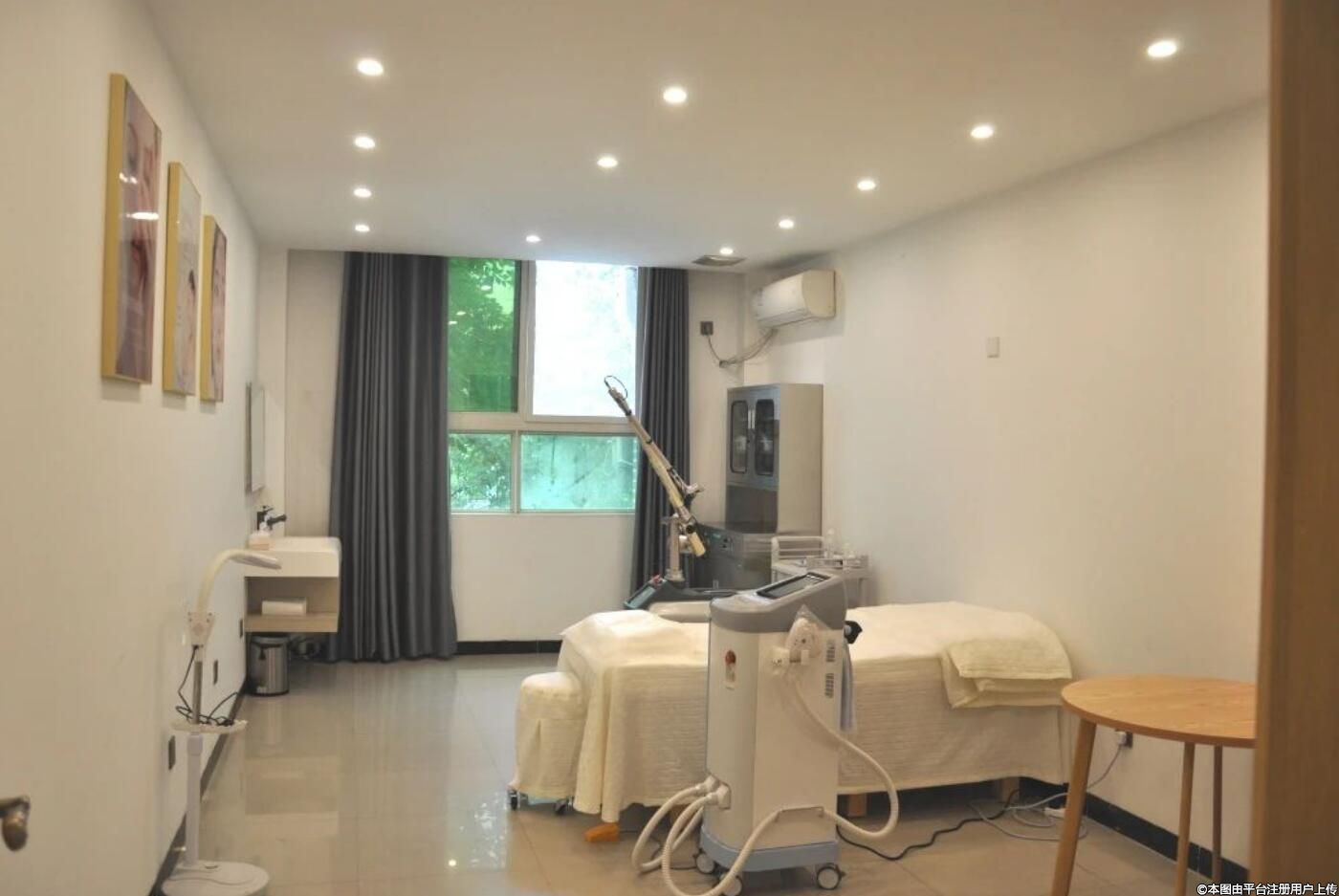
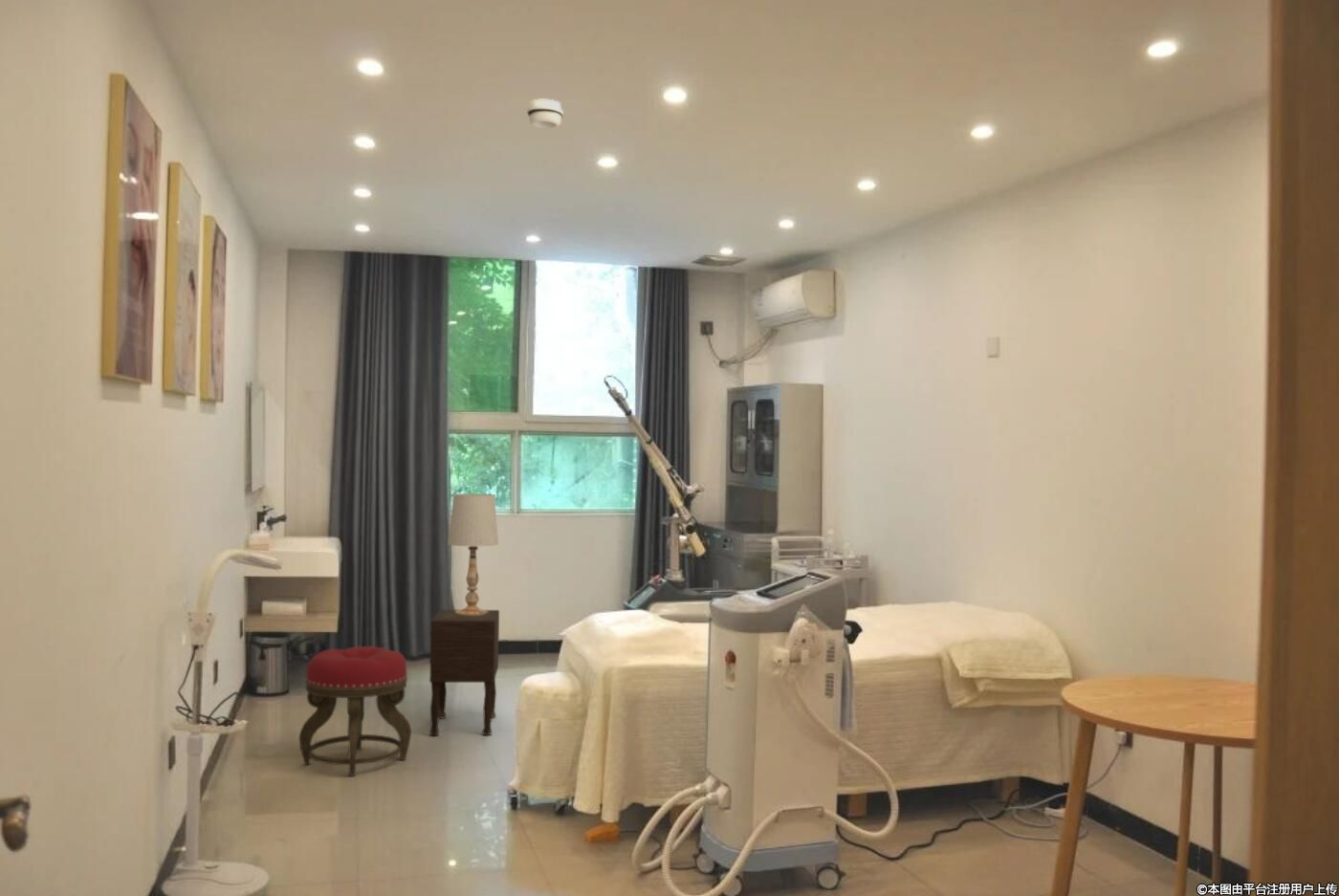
+ nightstand (463, 670)
+ stool (356, 707)
+ table lamp (472, 553)
+ smoke detector (545, 114)
